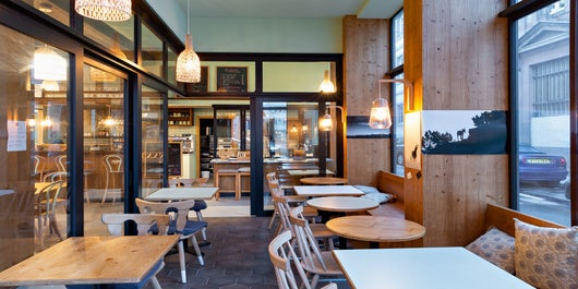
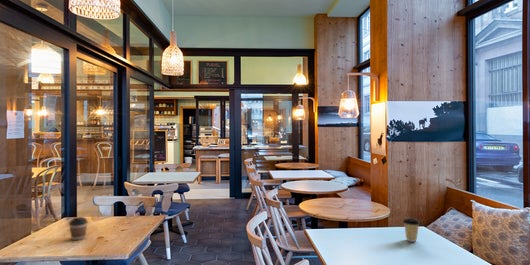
+ coffee cup (411, 229)
+ coffee cup (78, 227)
